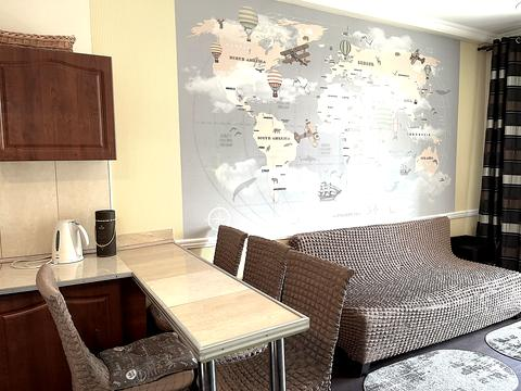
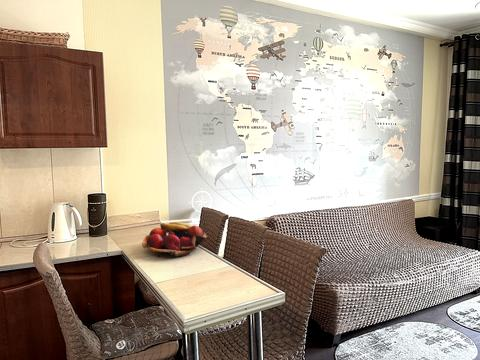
+ fruit basket (174, 237)
